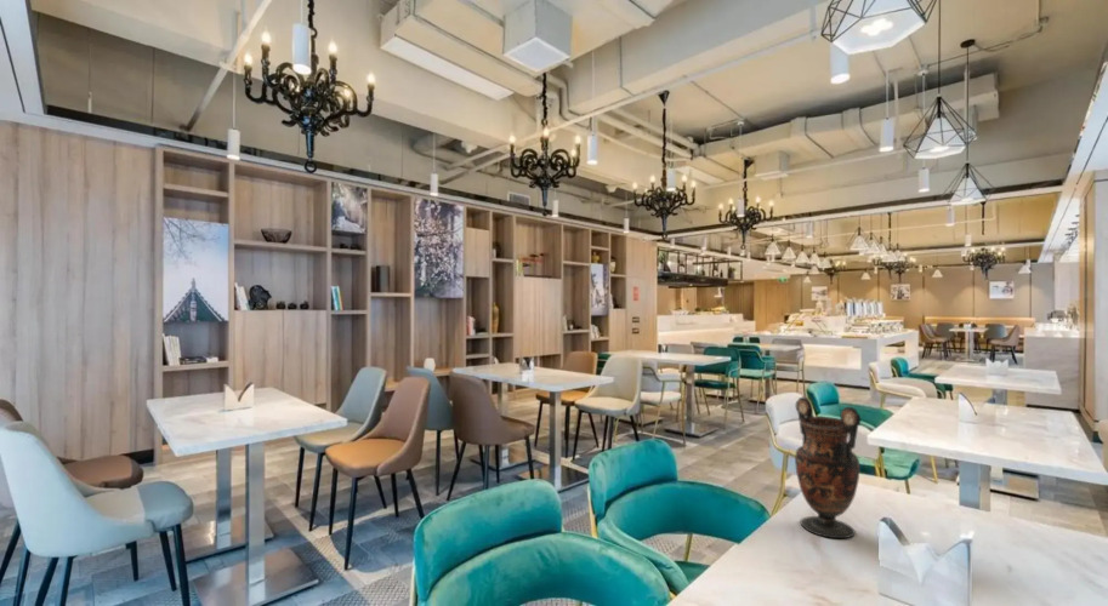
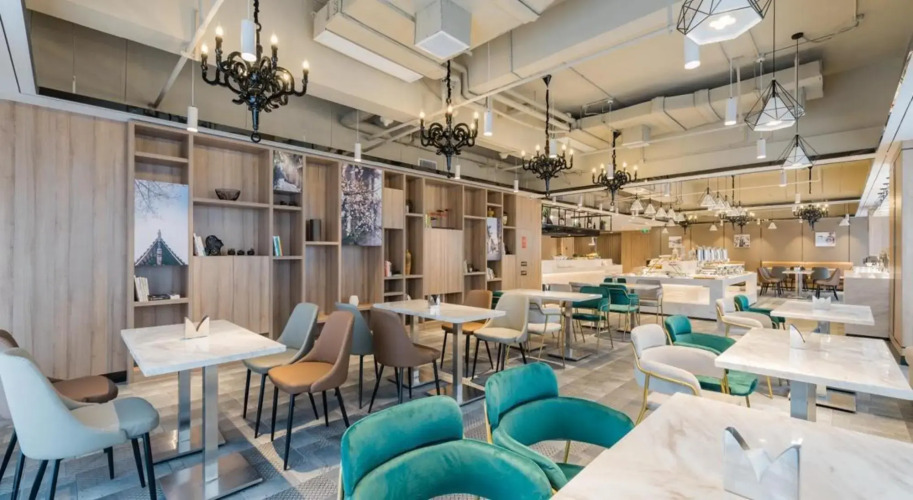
- vase (826, 464)
